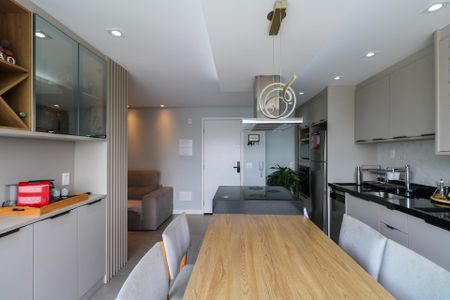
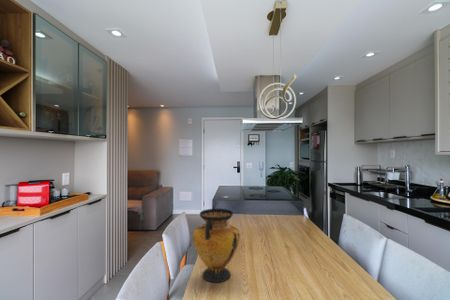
+ vase (216, 243)
